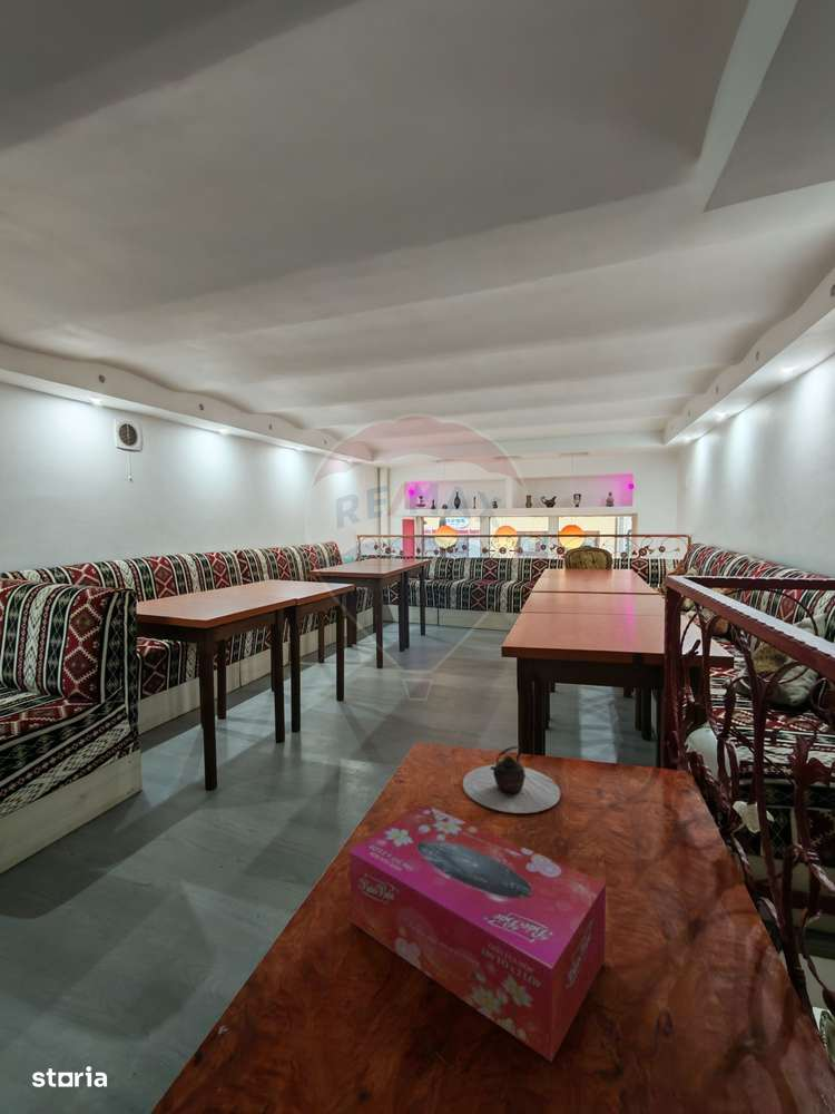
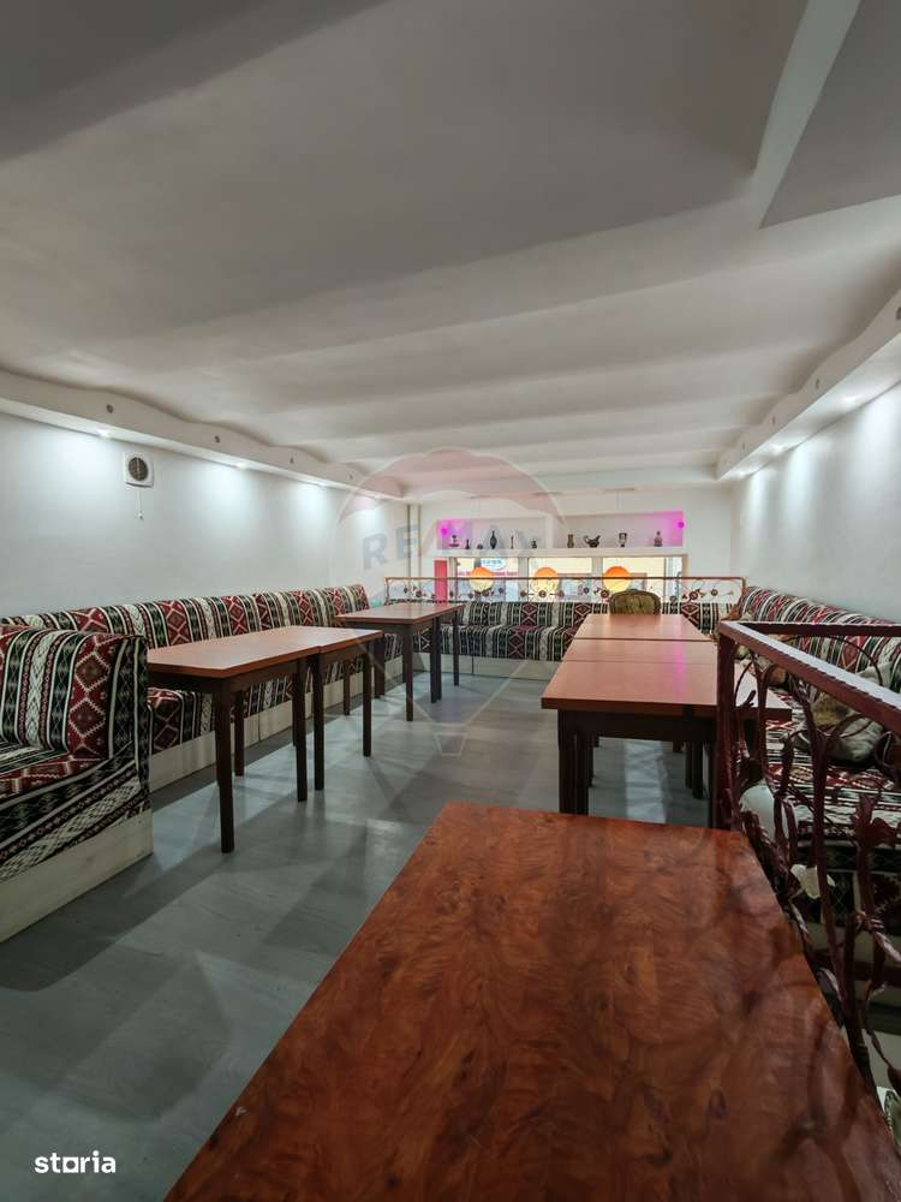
- teapot (510, 765)
- tissue box (471, 903)
